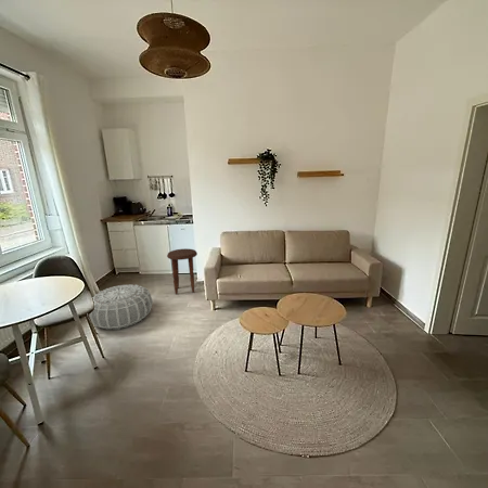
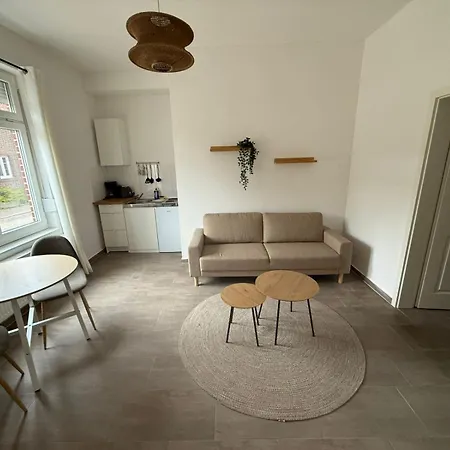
- side table (178, 271)
- air purifier (120, 305)
